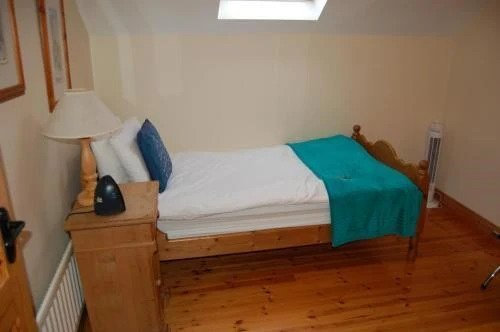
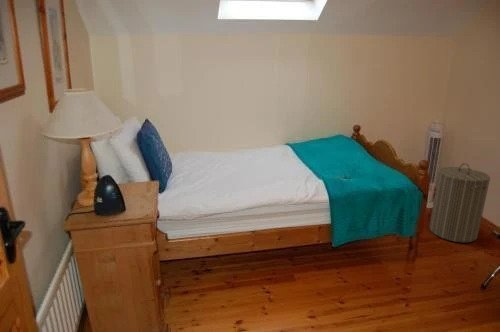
+ laundry hamper (458, 198)
